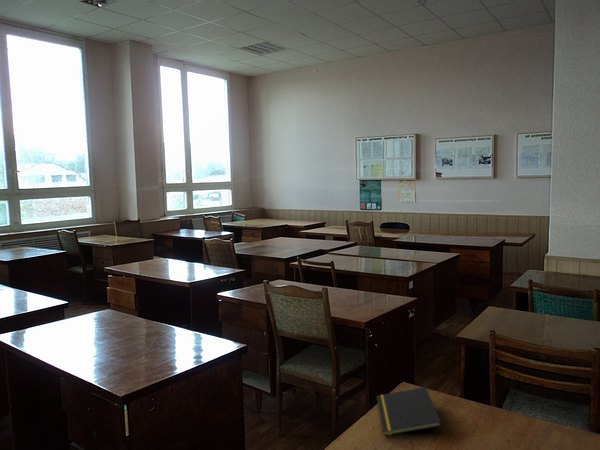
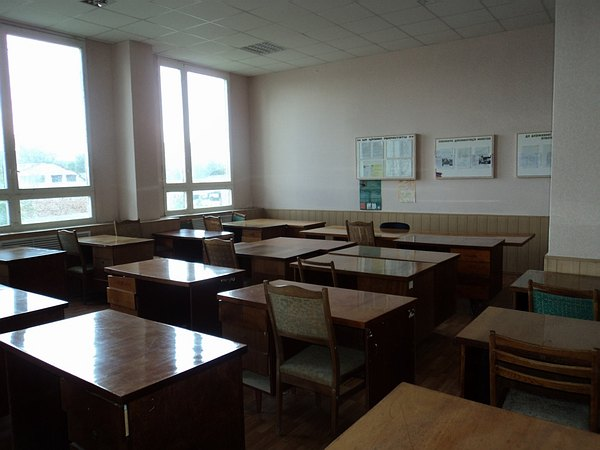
- notepad (406, 409)
